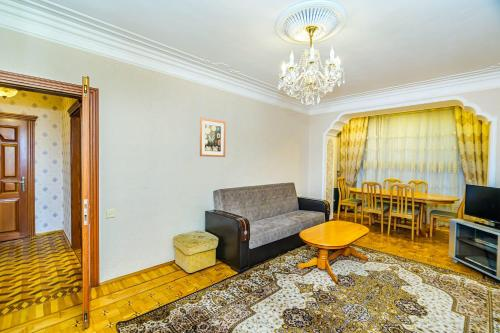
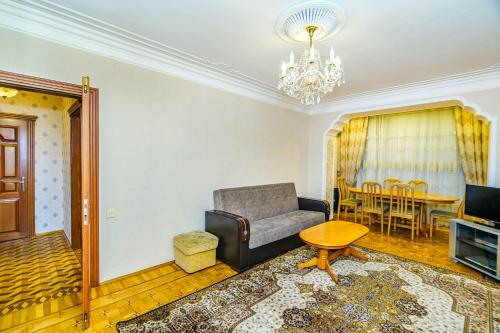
- wall art (213, 138)
